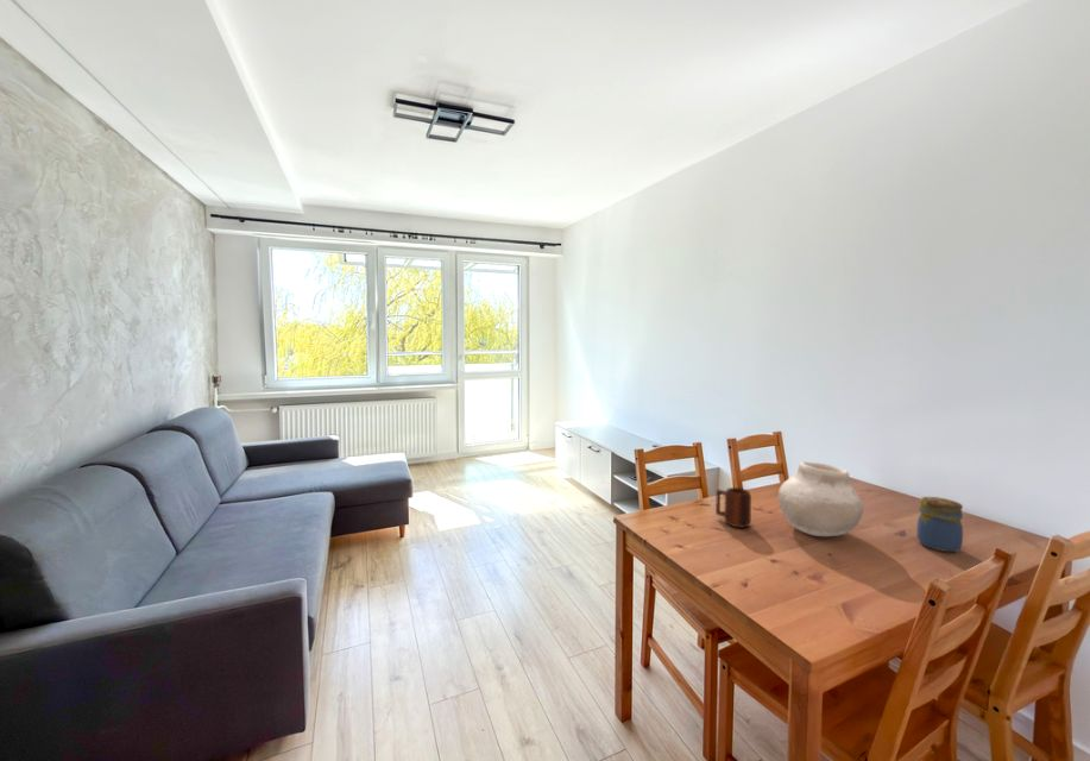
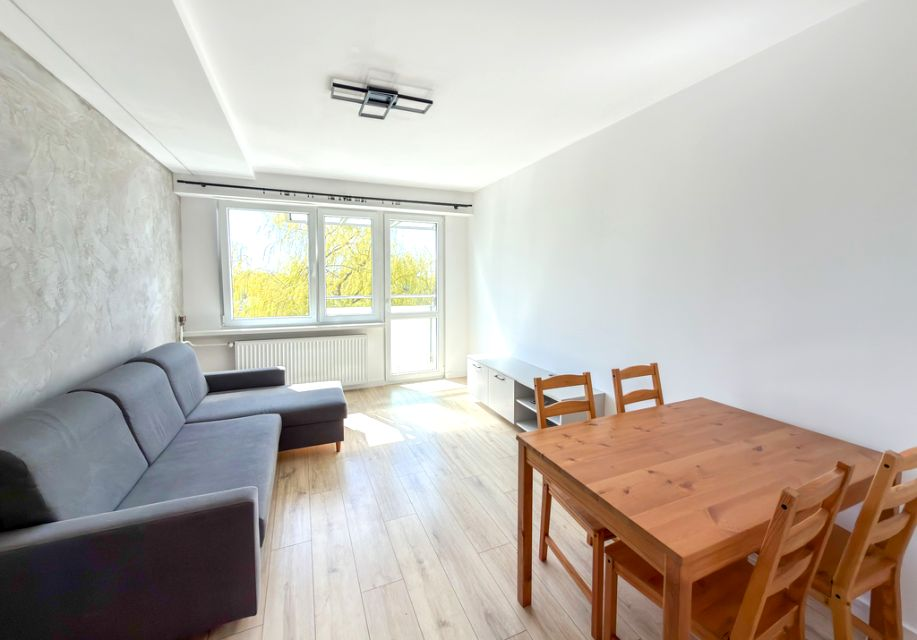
- vase (818, 497)
- mug (732, 505)
- jar (938, 522)
